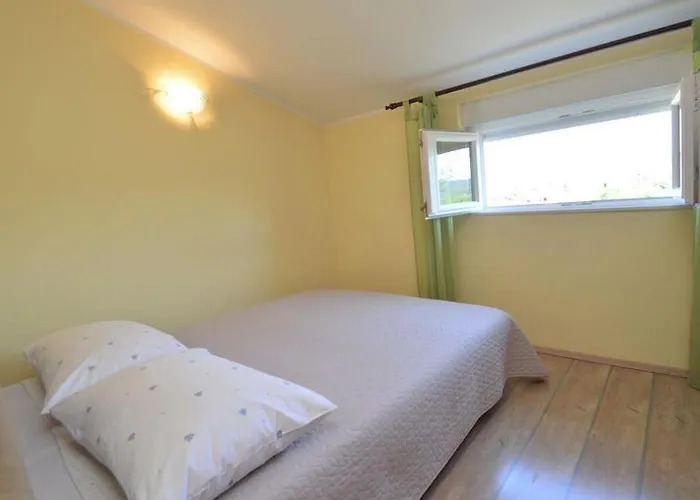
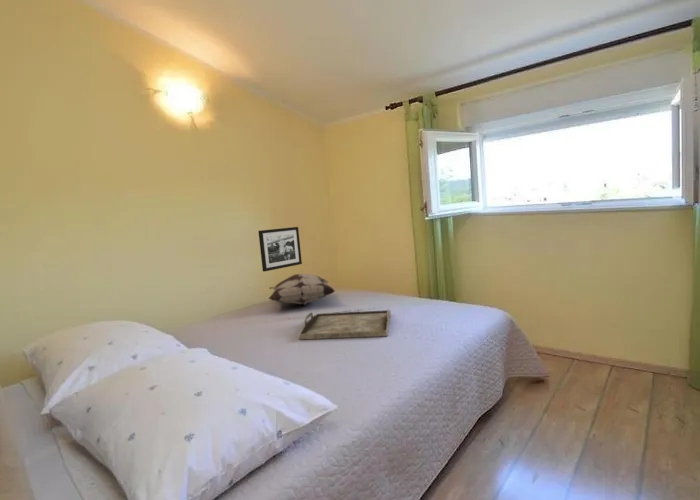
+ decorative pillow (300, 289)
+ serving tray (348, 319)
+ picture frame (281, 248)
